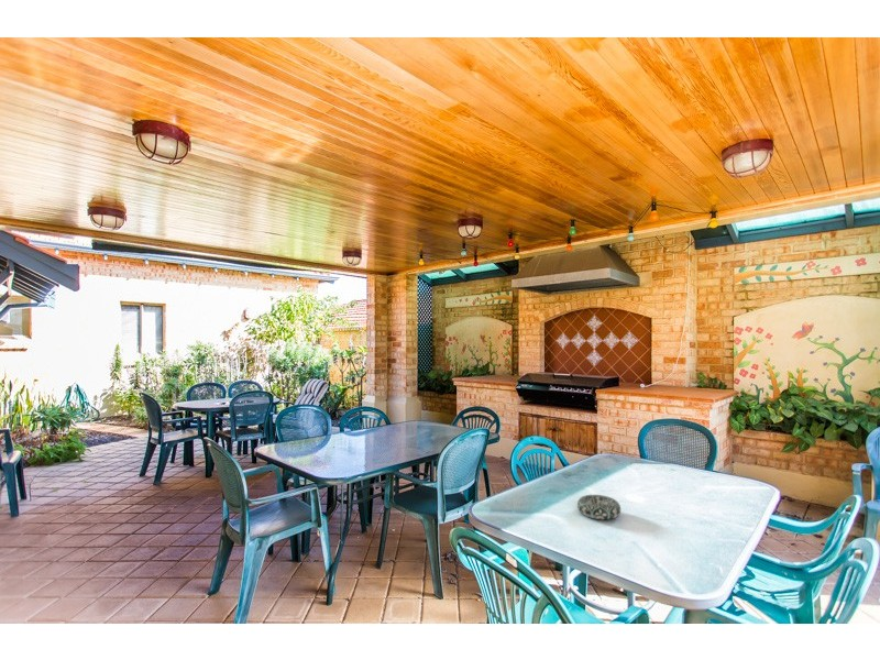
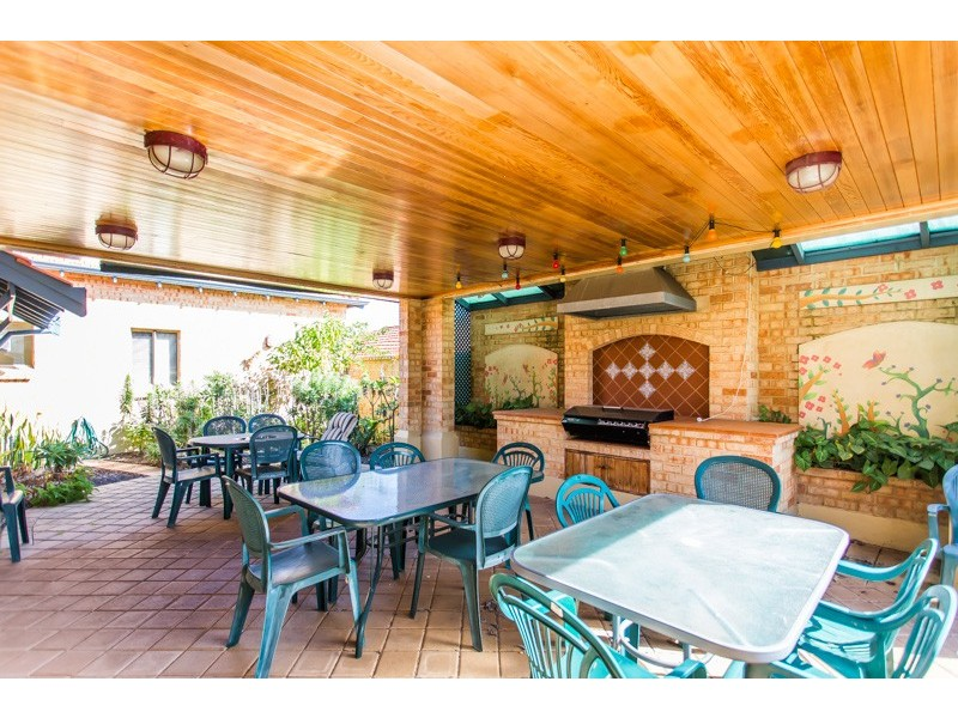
- decorative bowl (598, 506)
